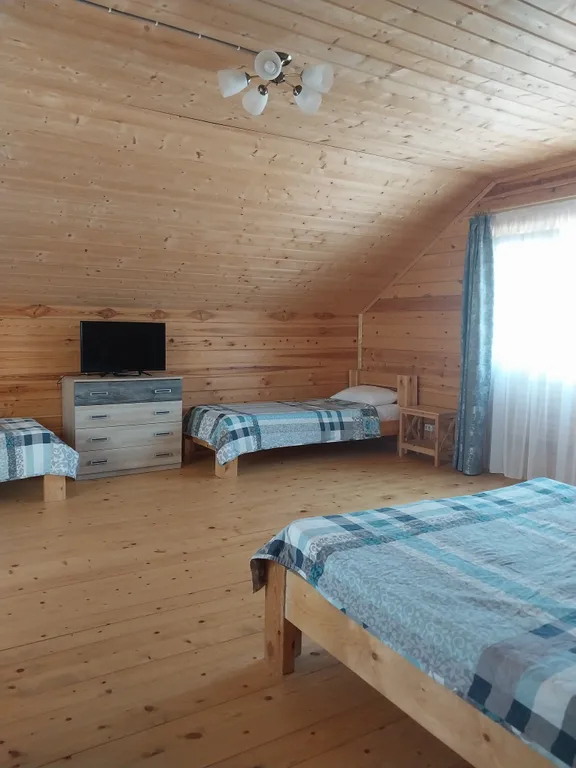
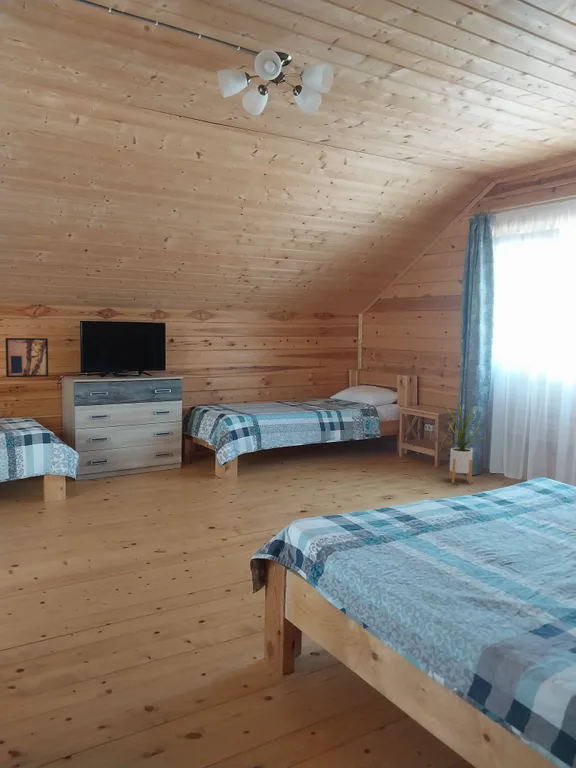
+ house plant (463, 440)
+ wall art (27, 357)
